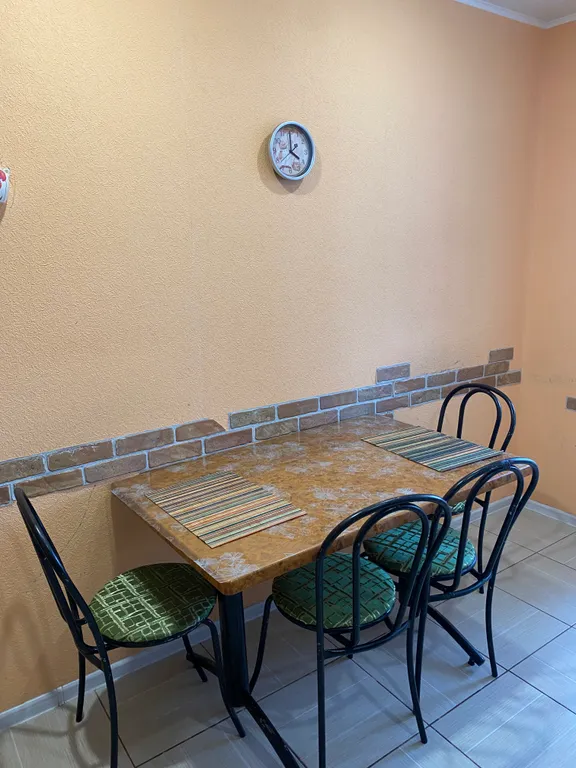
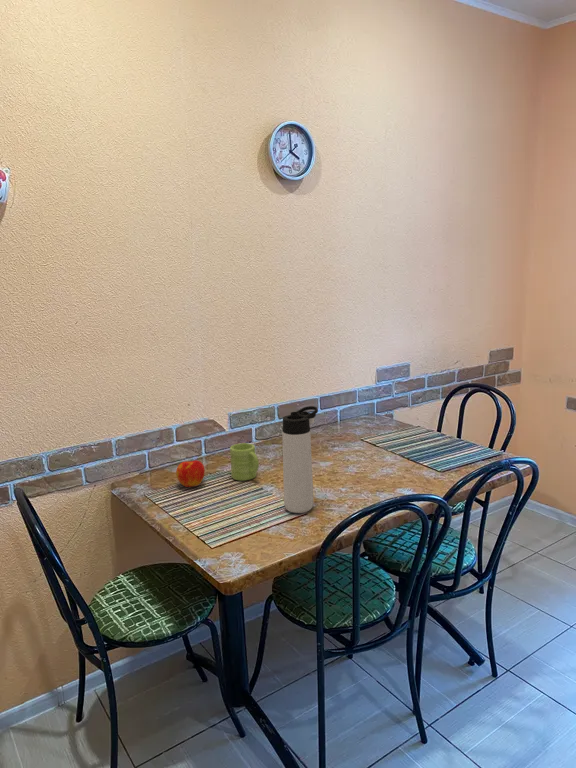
+ apple (190, 473)
+ thermos bottle (301, 458)
+ mug (246, 462)
